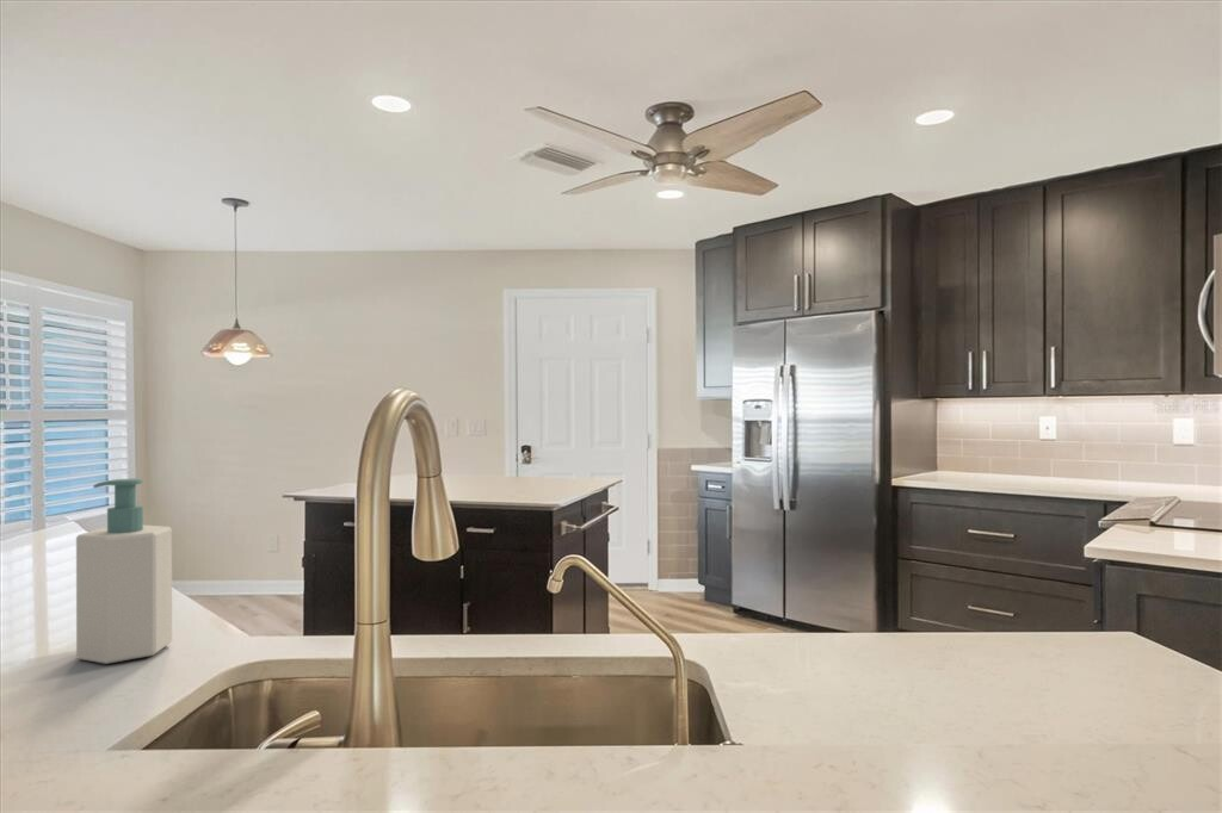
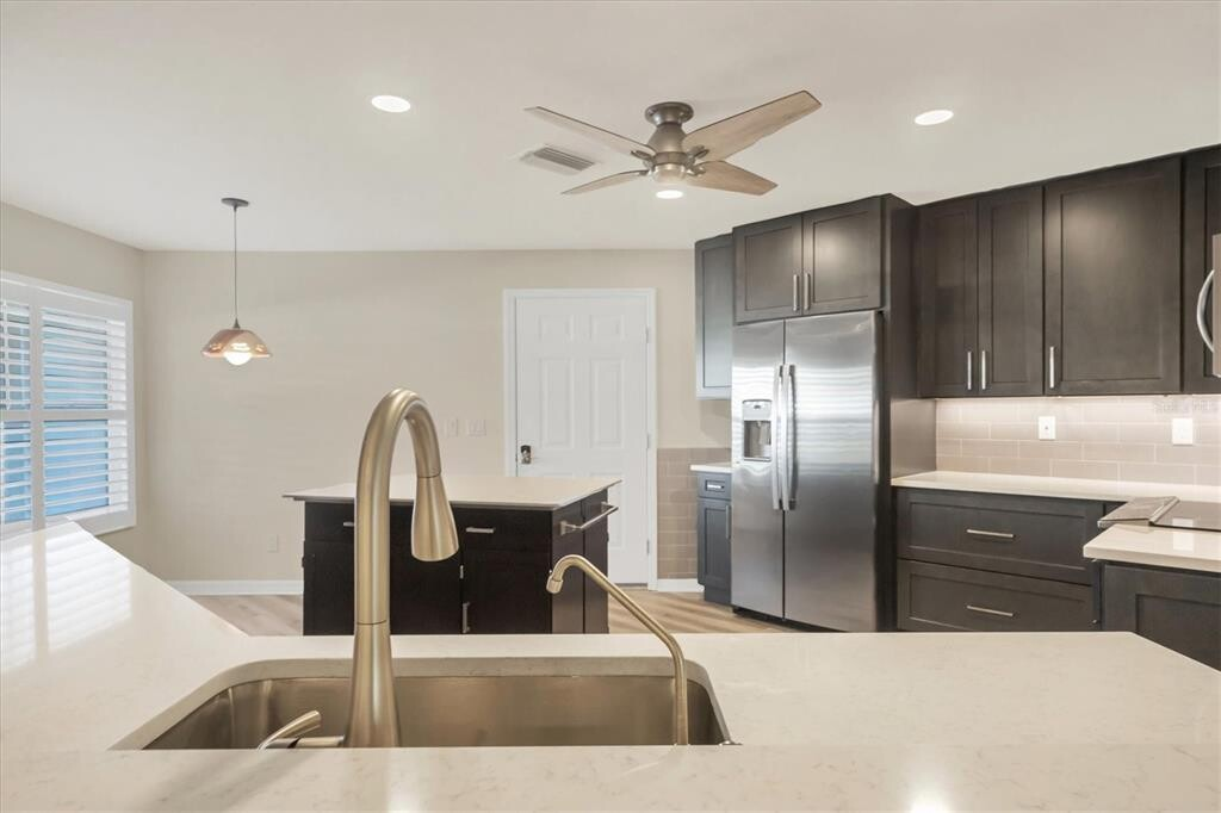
- soap bottle (125, 565)
